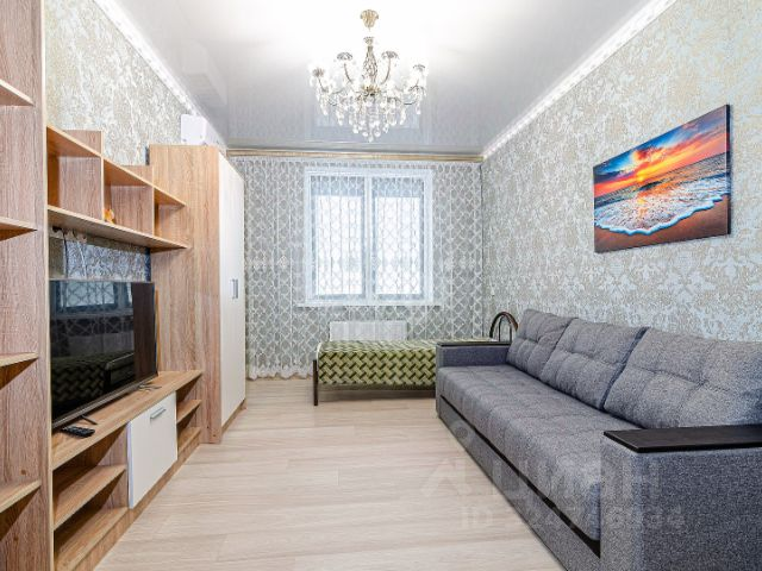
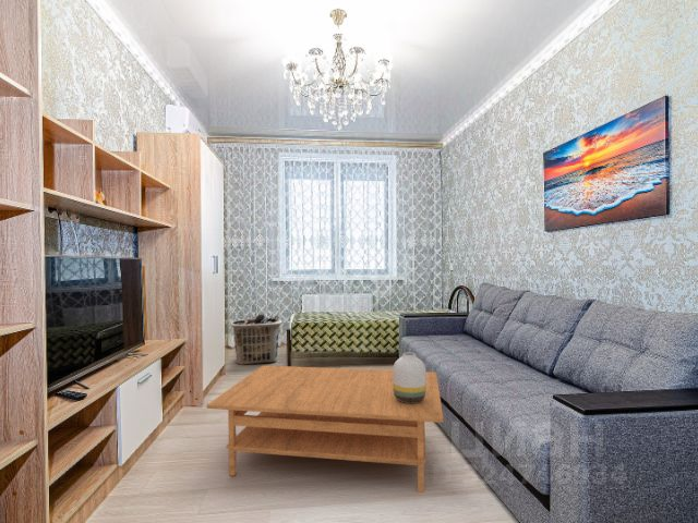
+ vase (409, 376)
+ coffee table (335, 419)
+ clothes hamper (256, 337)
